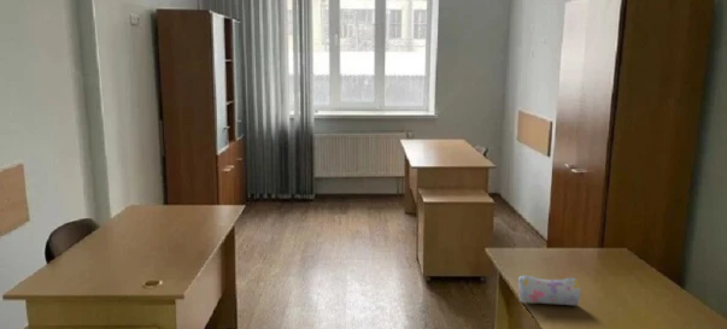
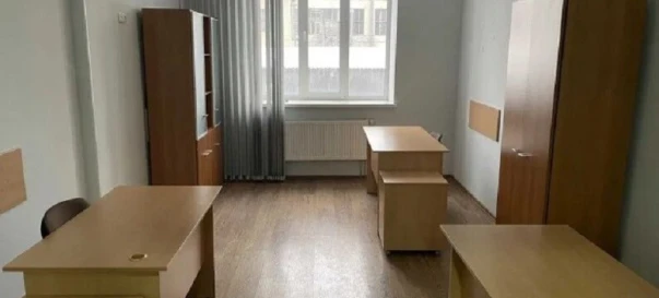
- pencil case (549, 289)
